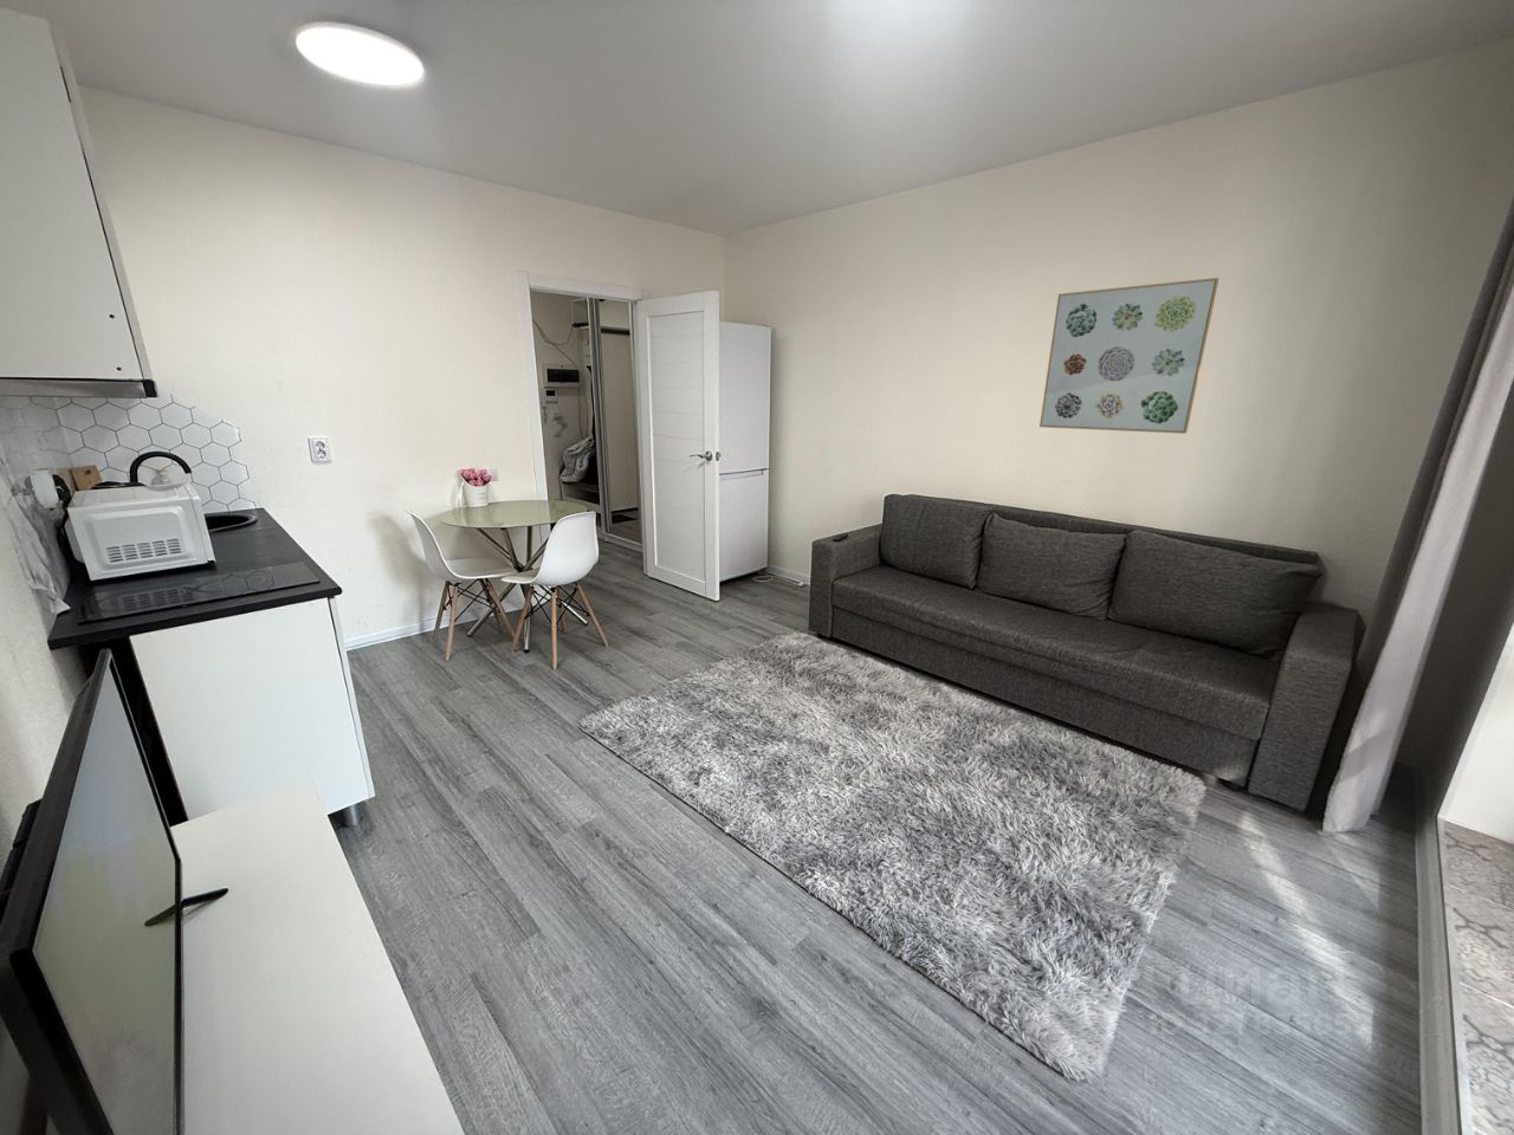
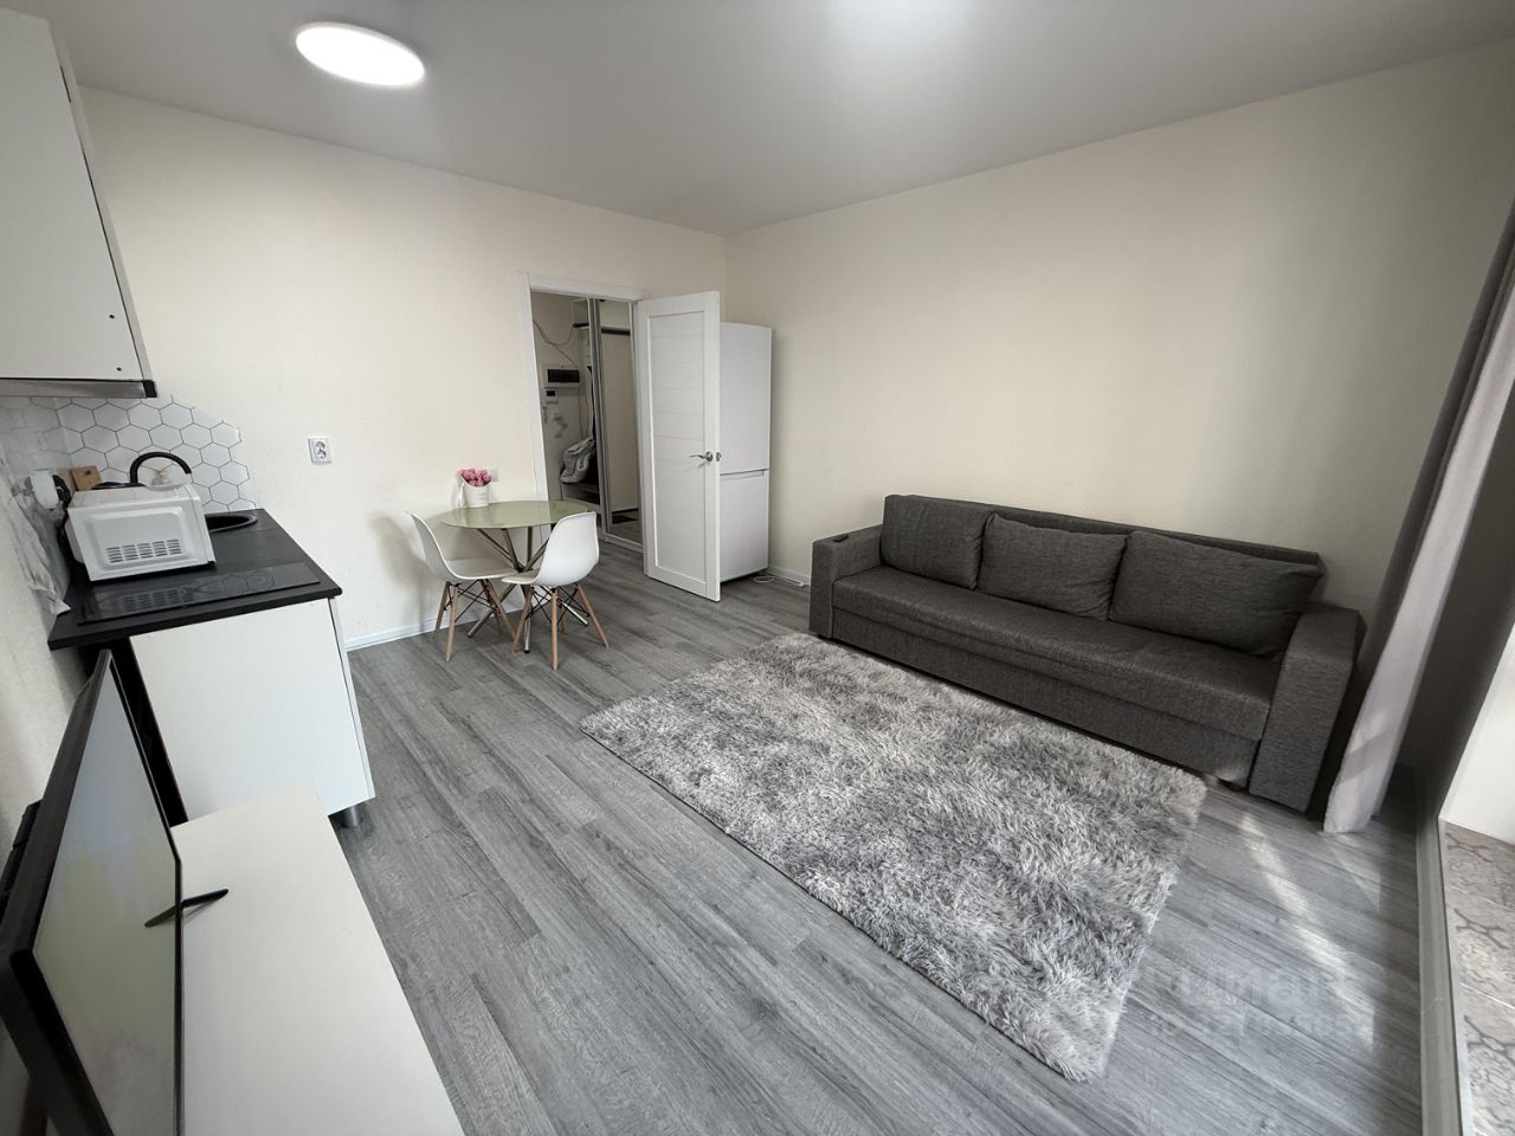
- wall art (1119, 359)
